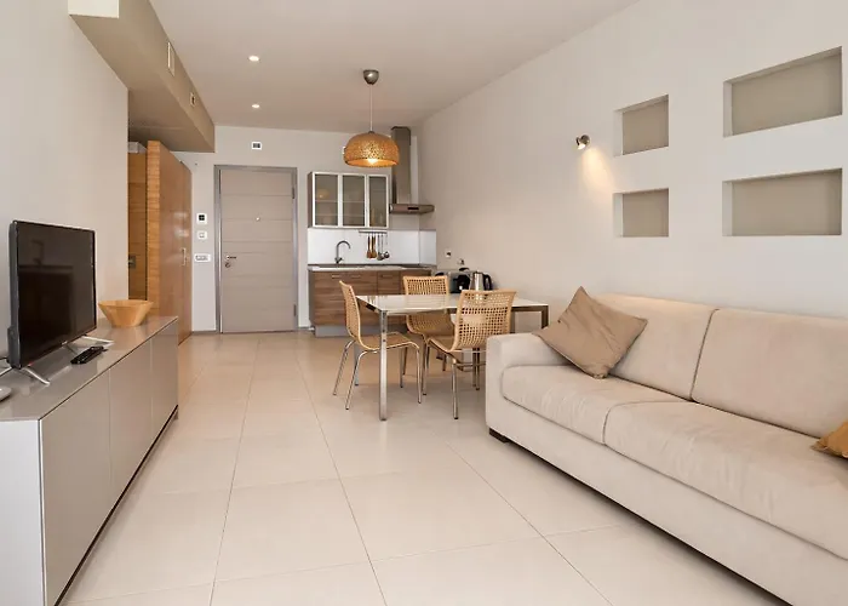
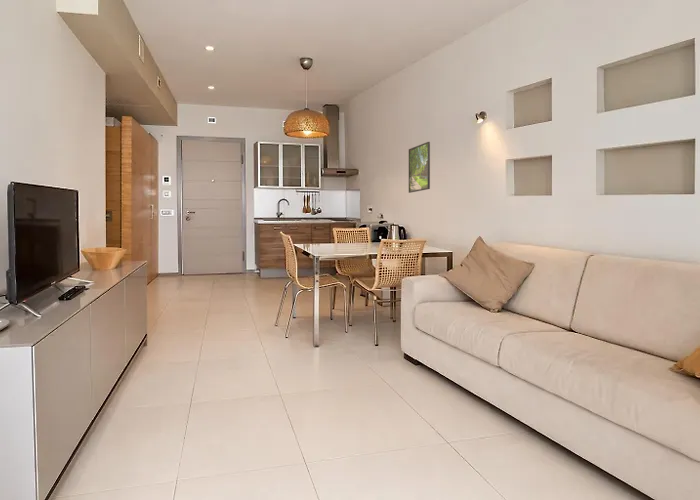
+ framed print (418, 168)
